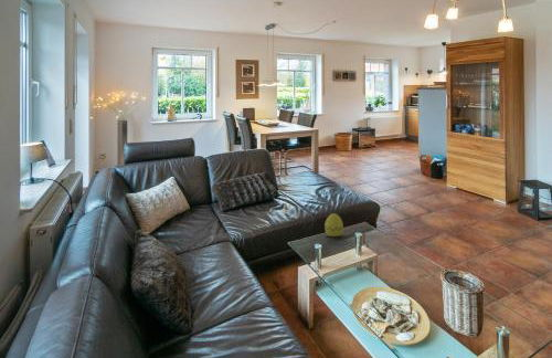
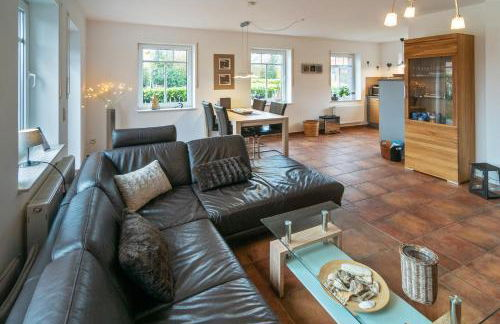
- decorative egg (333, 224)
